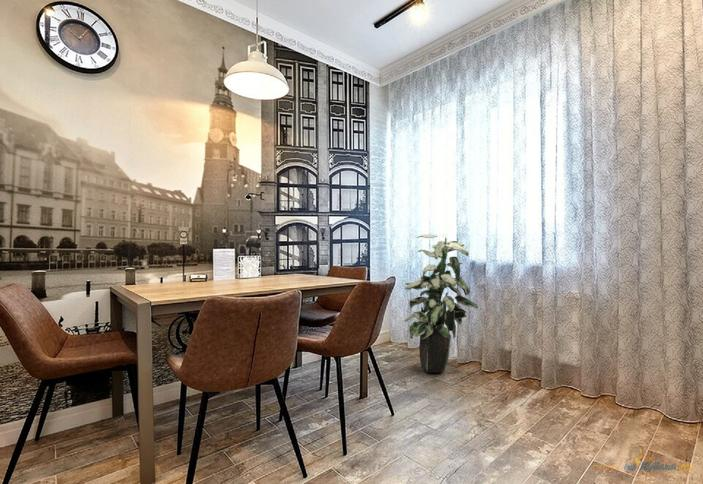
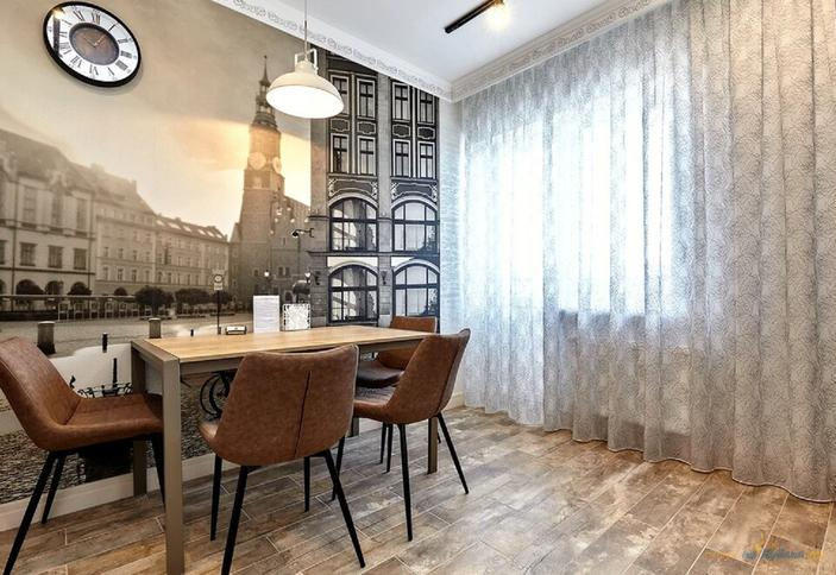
- indoor plant (435, 301)
